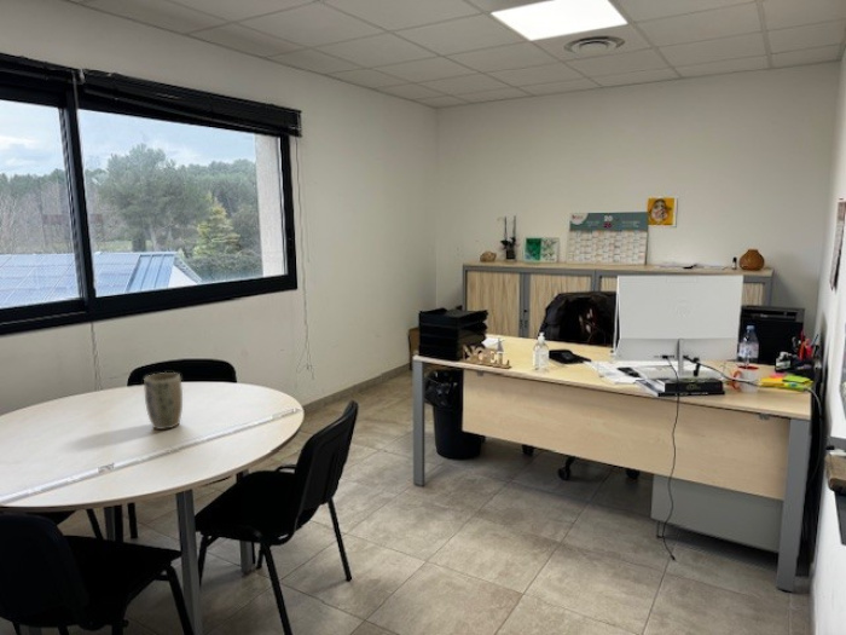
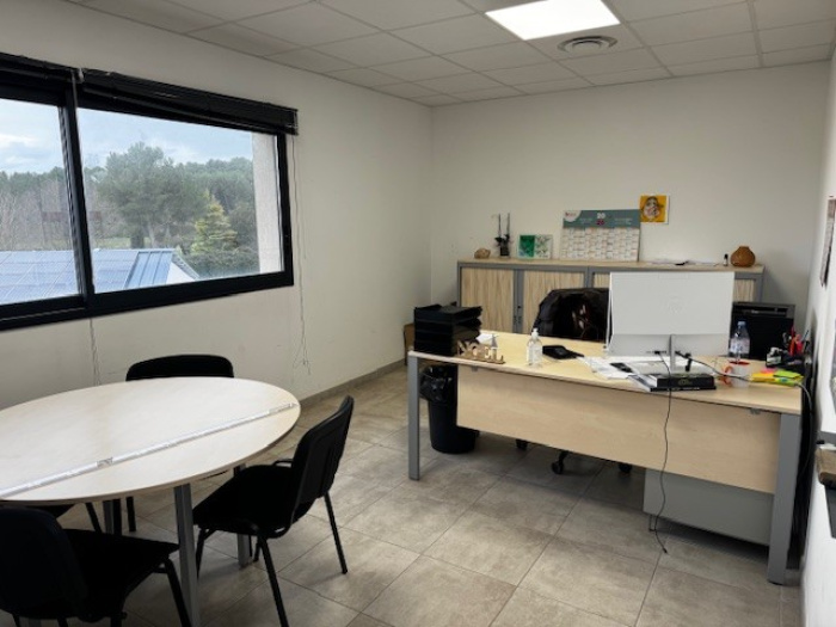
- plant pot (163, 400)
